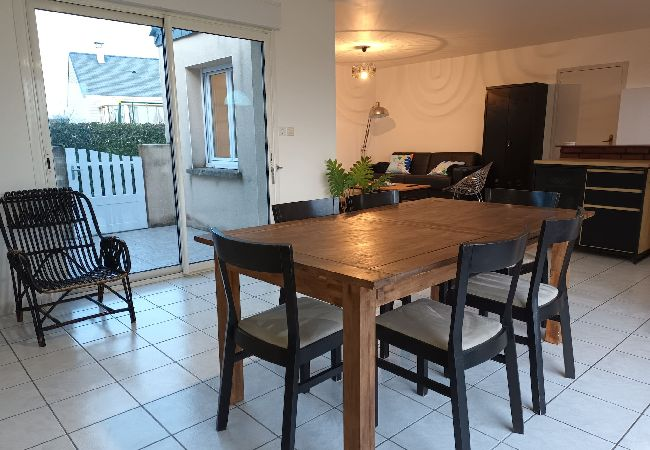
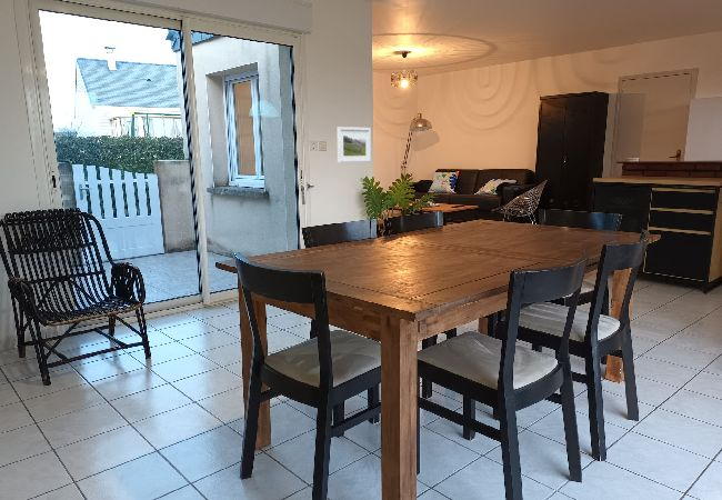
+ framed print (354, 144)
